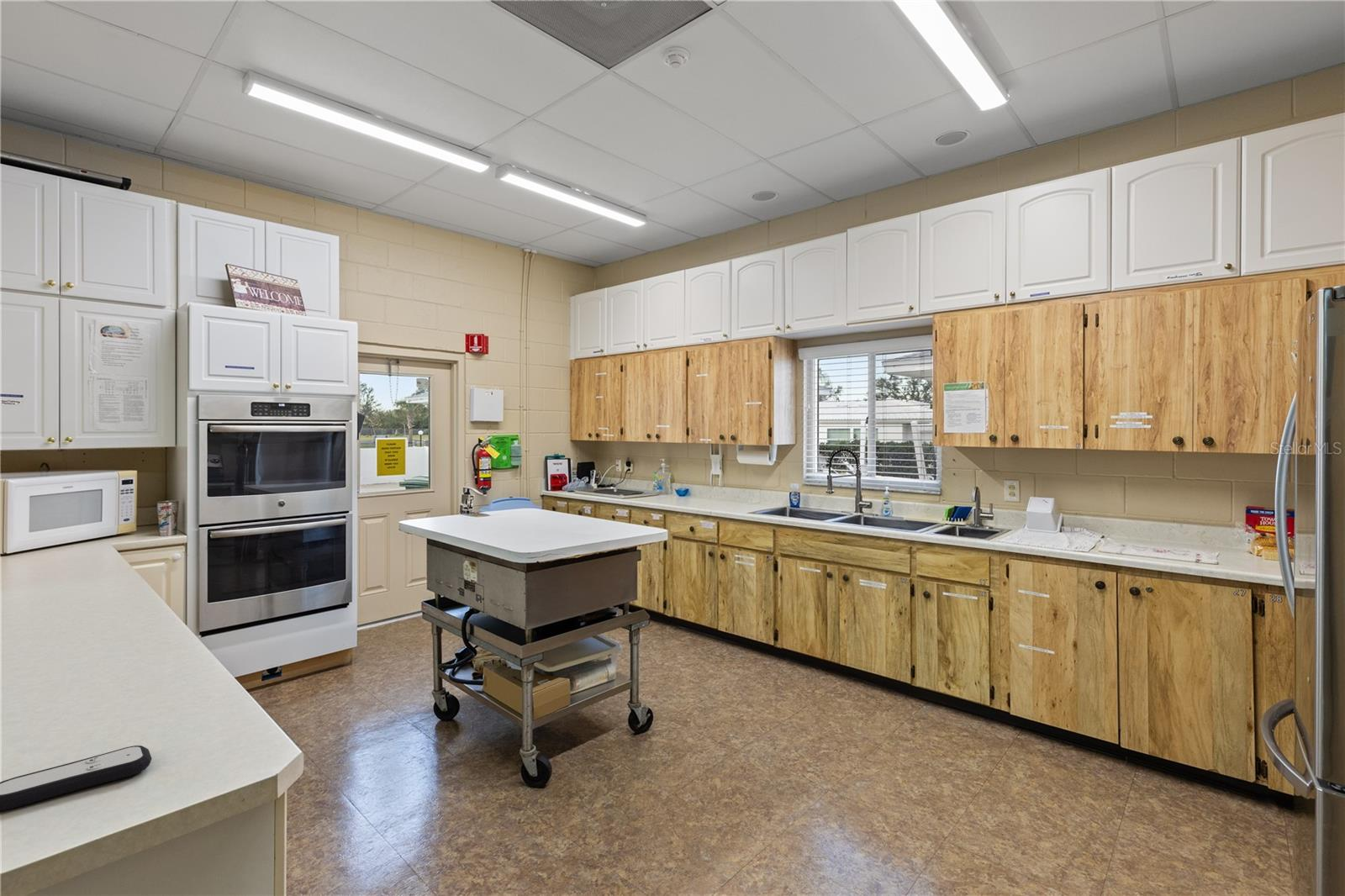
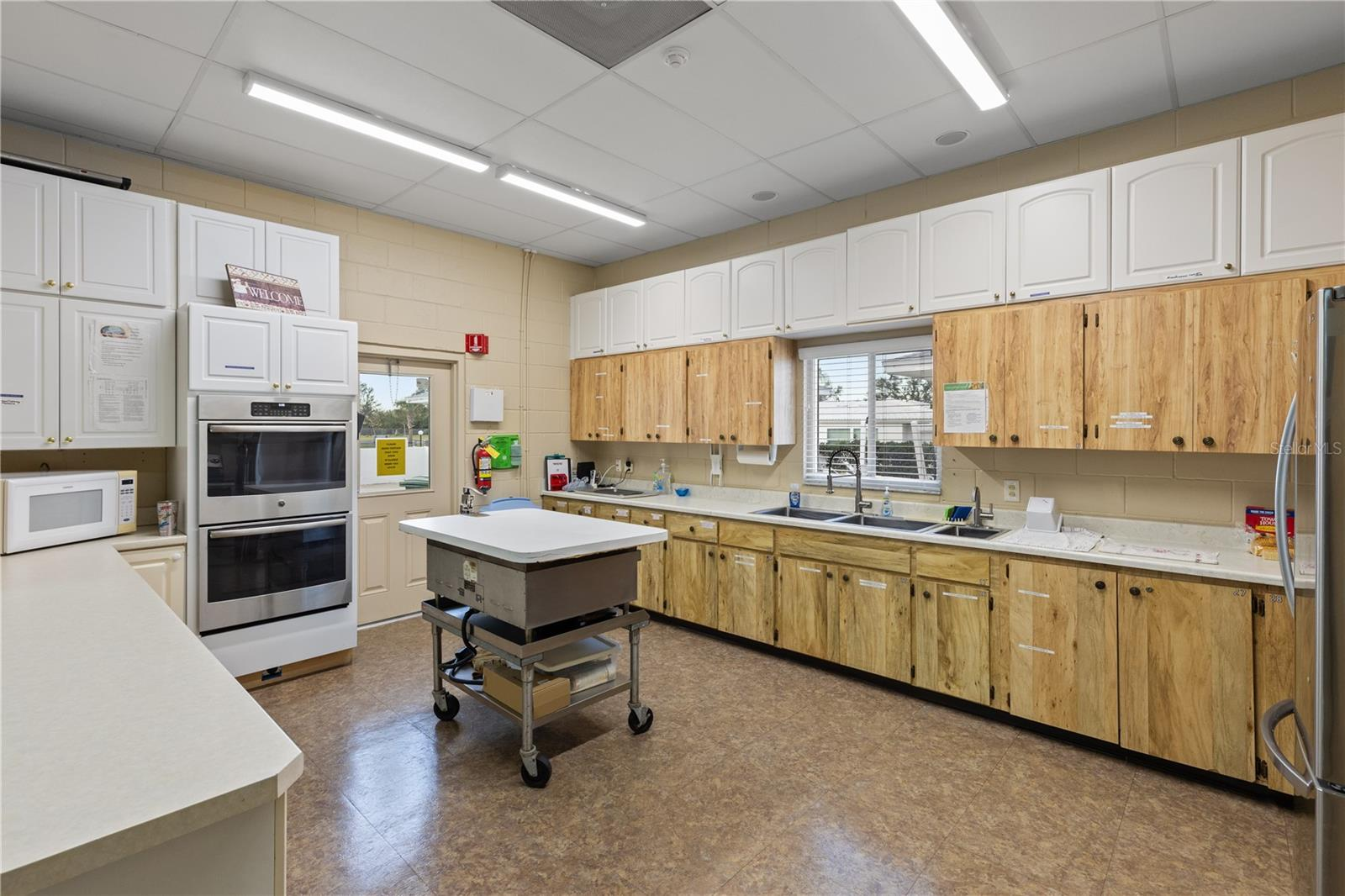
- remote control (71, 776)
